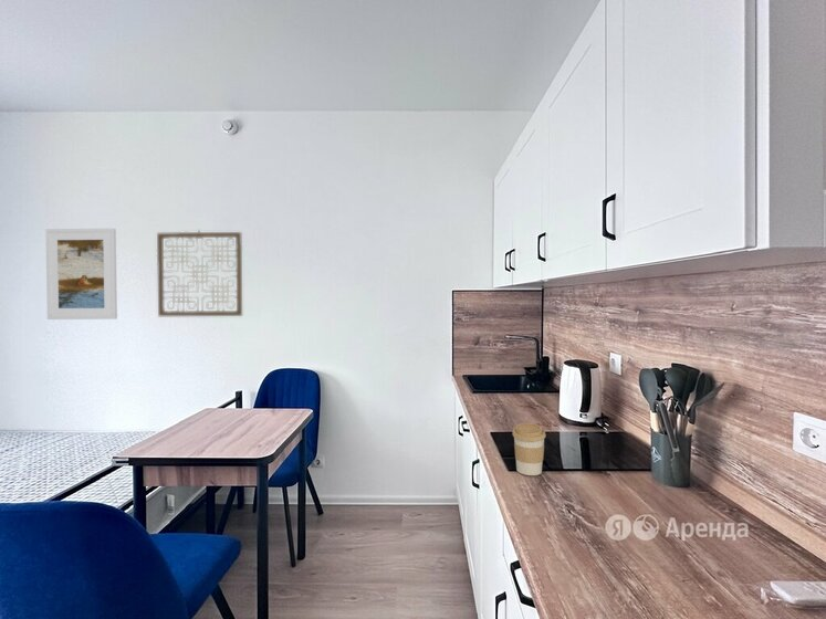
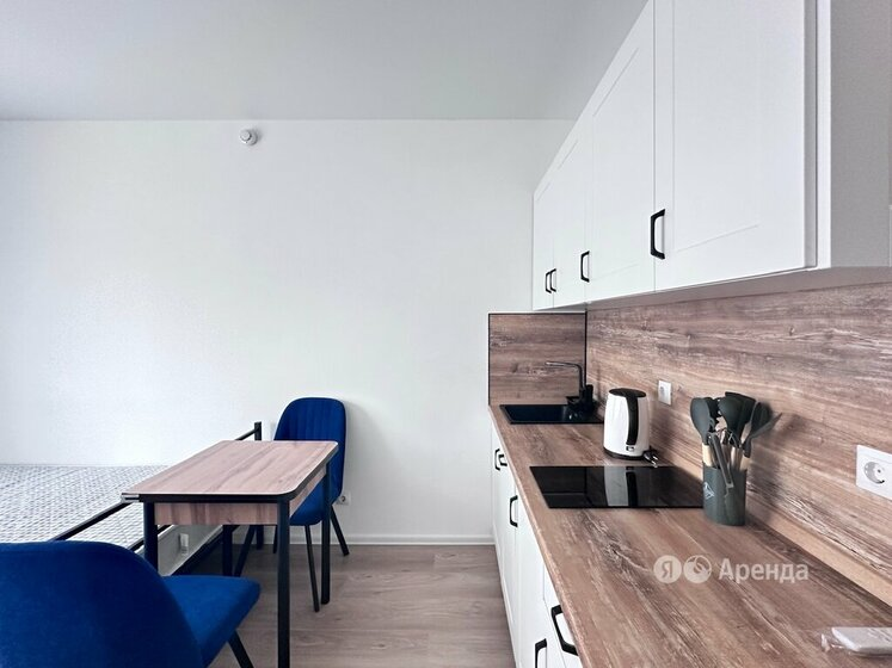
- coffee cup (529, 448)
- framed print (81, 274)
- wall art (200, 272)
